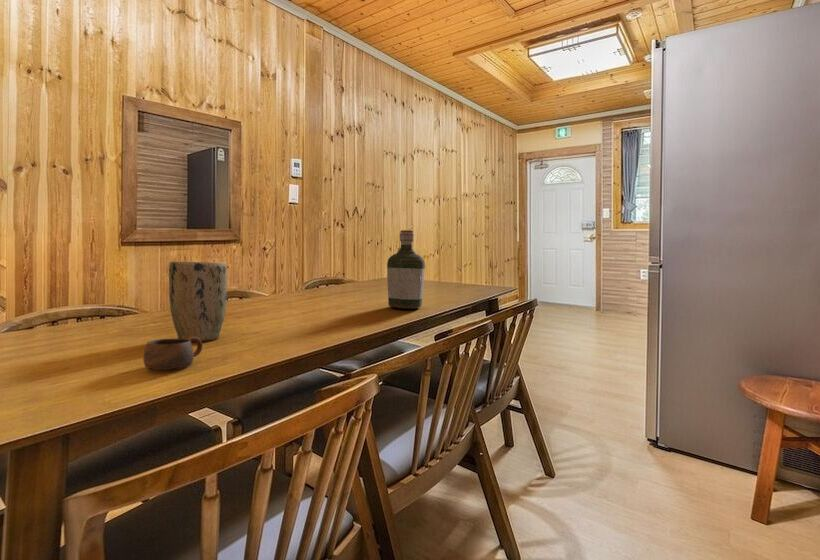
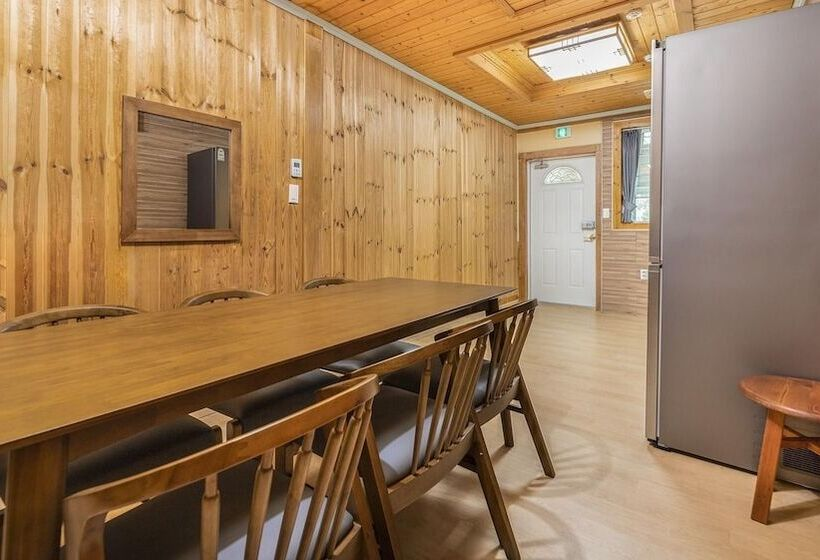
- bottle (405, 269)
- cup (176, 352)
- plant pot (198, 300)
